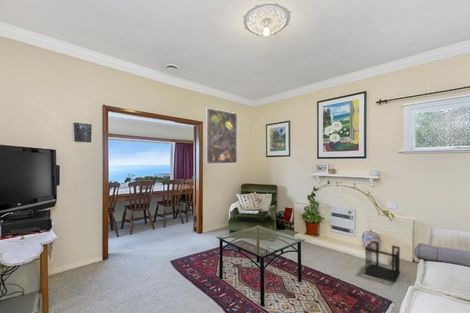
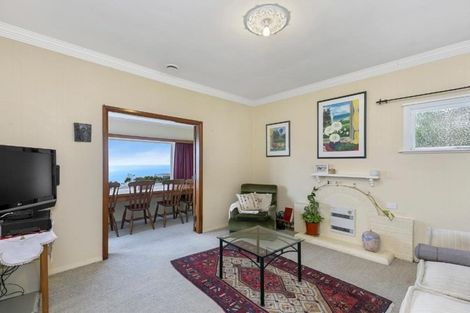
- wastebasket (382, 260)
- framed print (222, 137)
